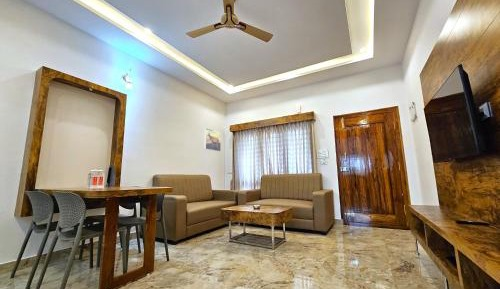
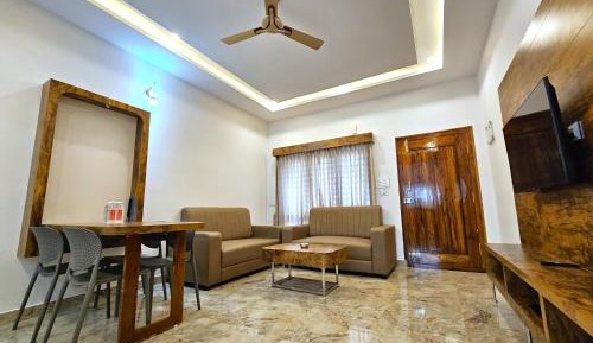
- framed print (212, 140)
